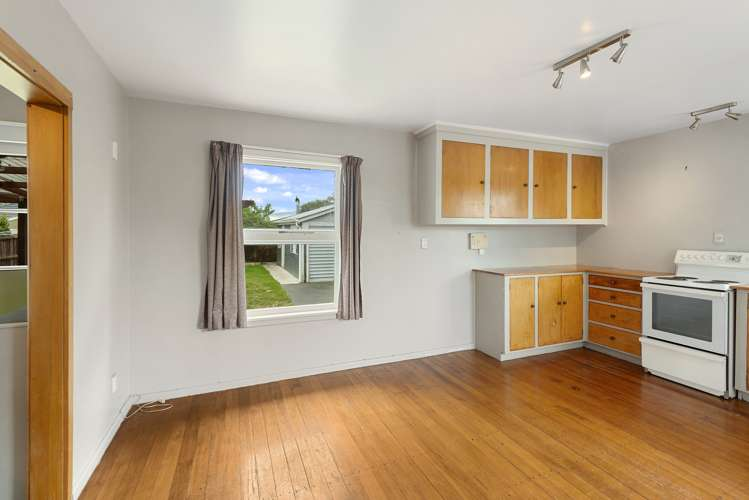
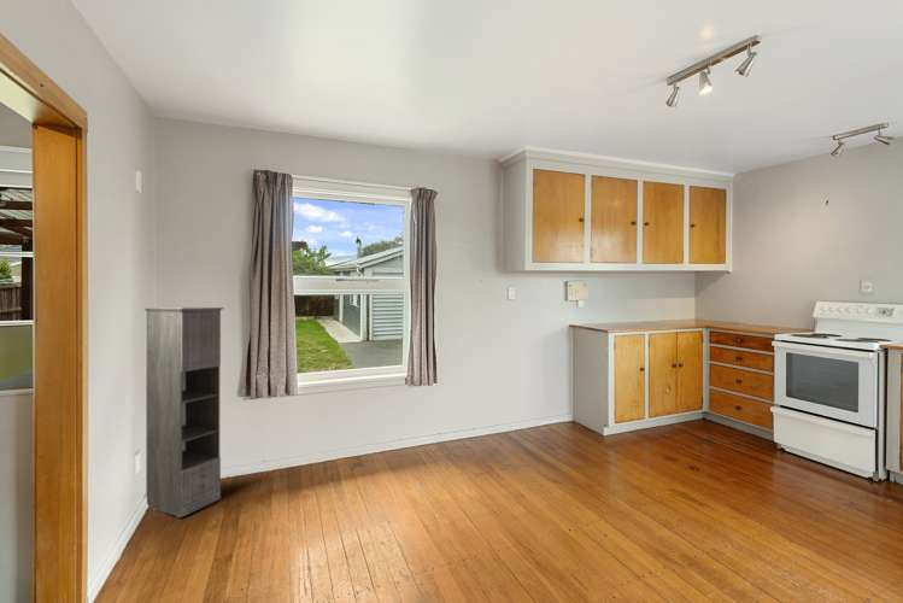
+ storage cabinet (184, 405)
